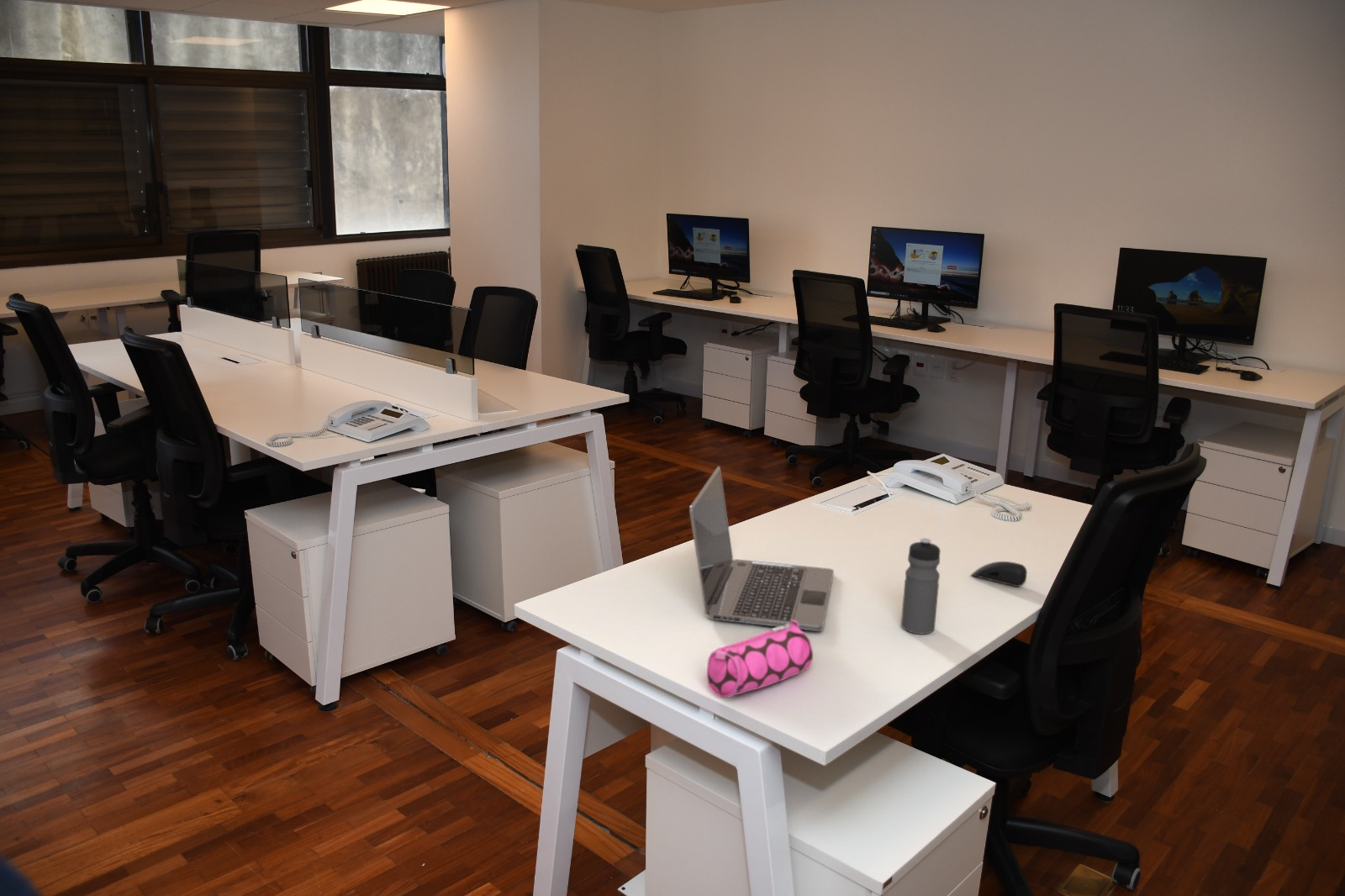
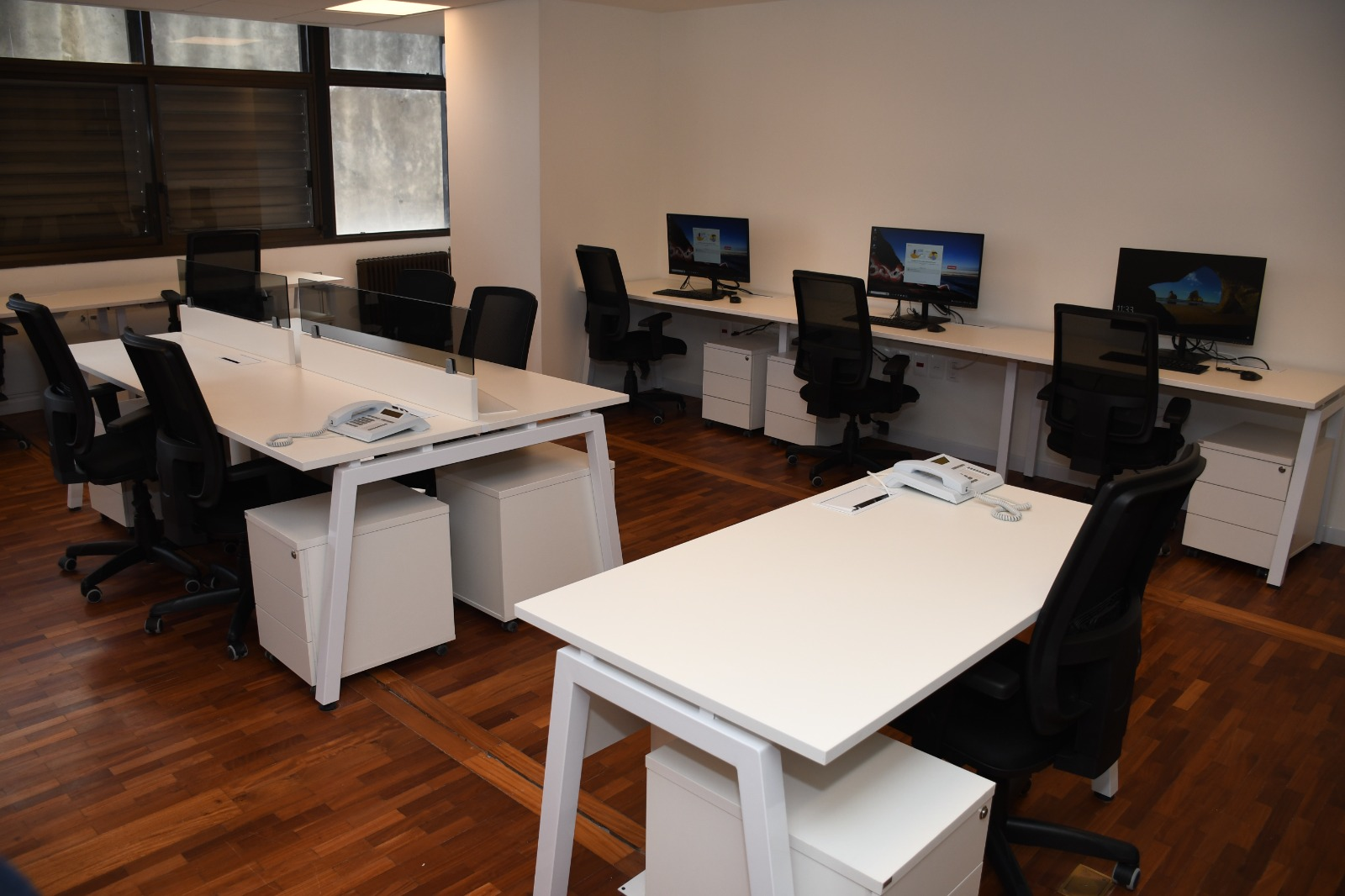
- pencil case (759, 658)
- laptop (762, 561)
- computer mouse (998, 570)
- water bottle (921, 583)
